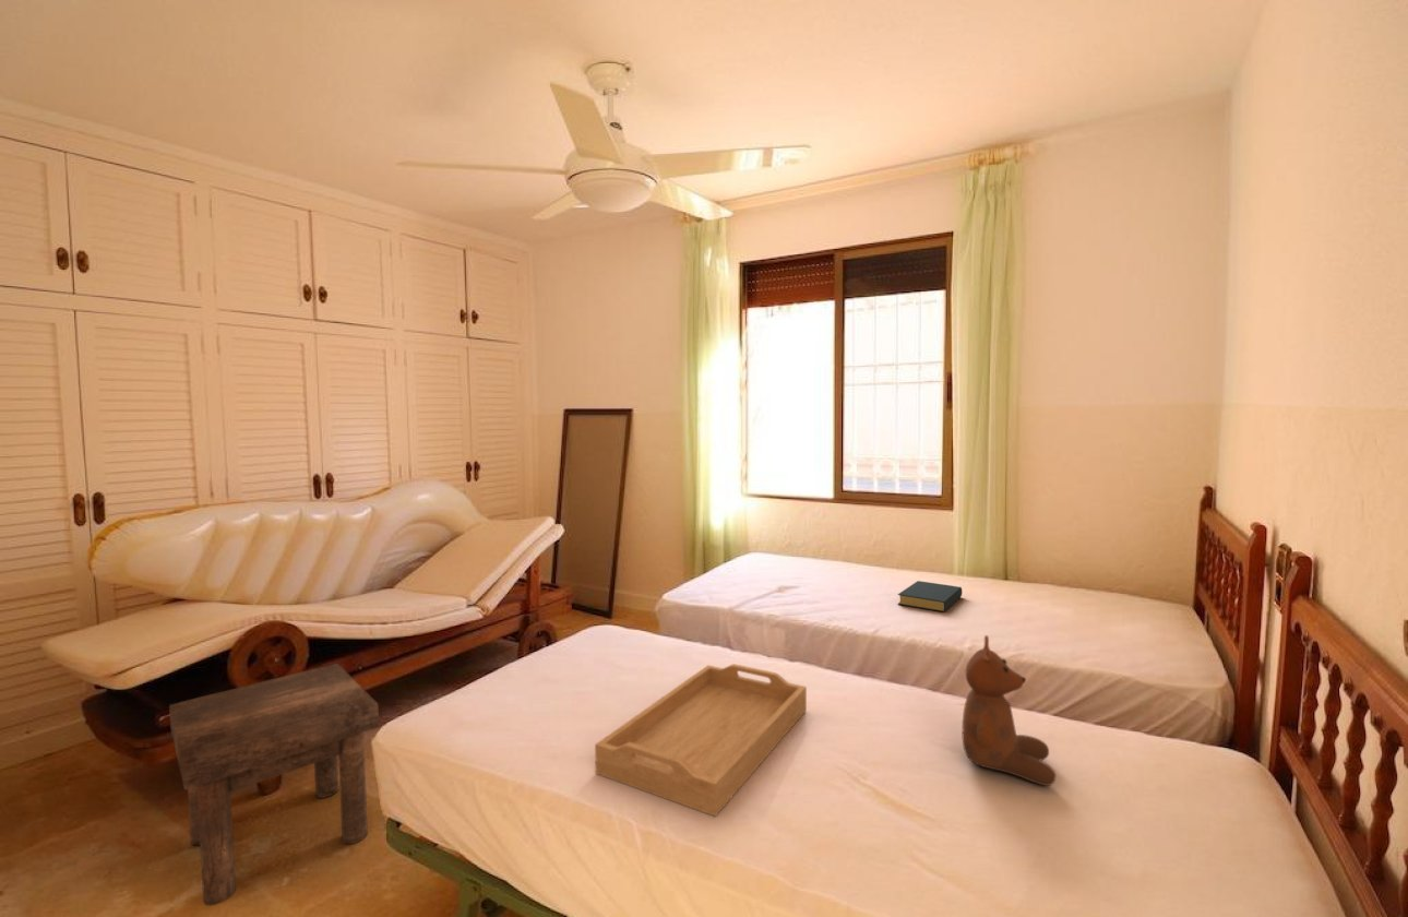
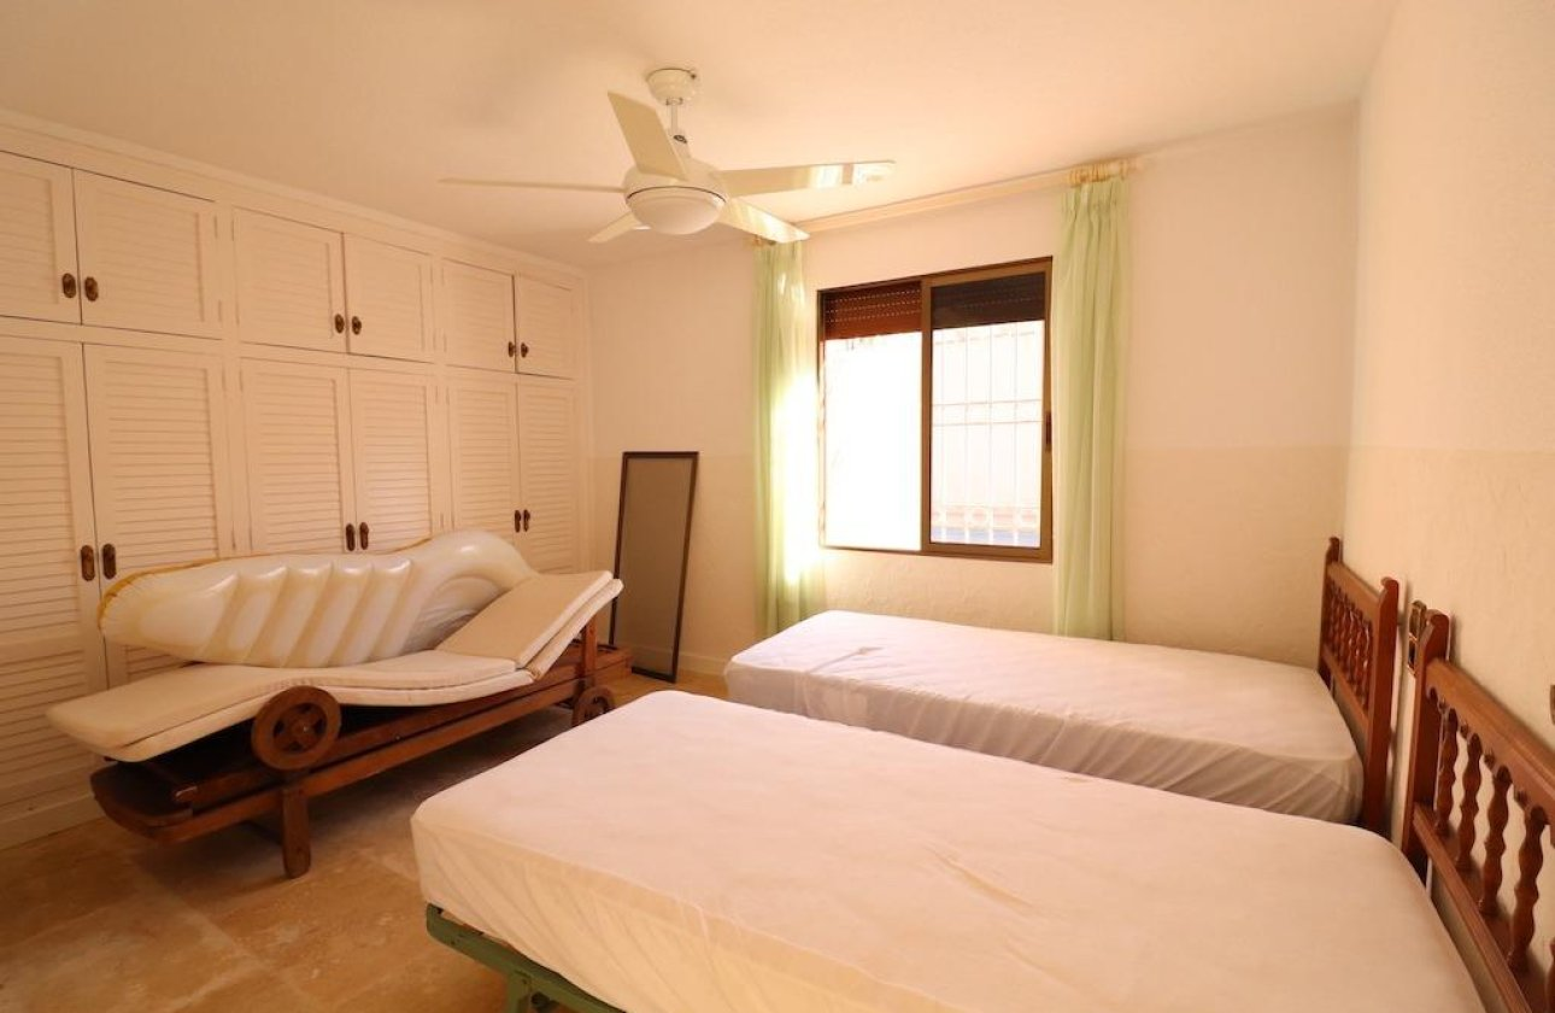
- stool (276, 771)
- teddy bear (1006, 704)
- serving tray (711, 722)
- hardback book (930, 595)
